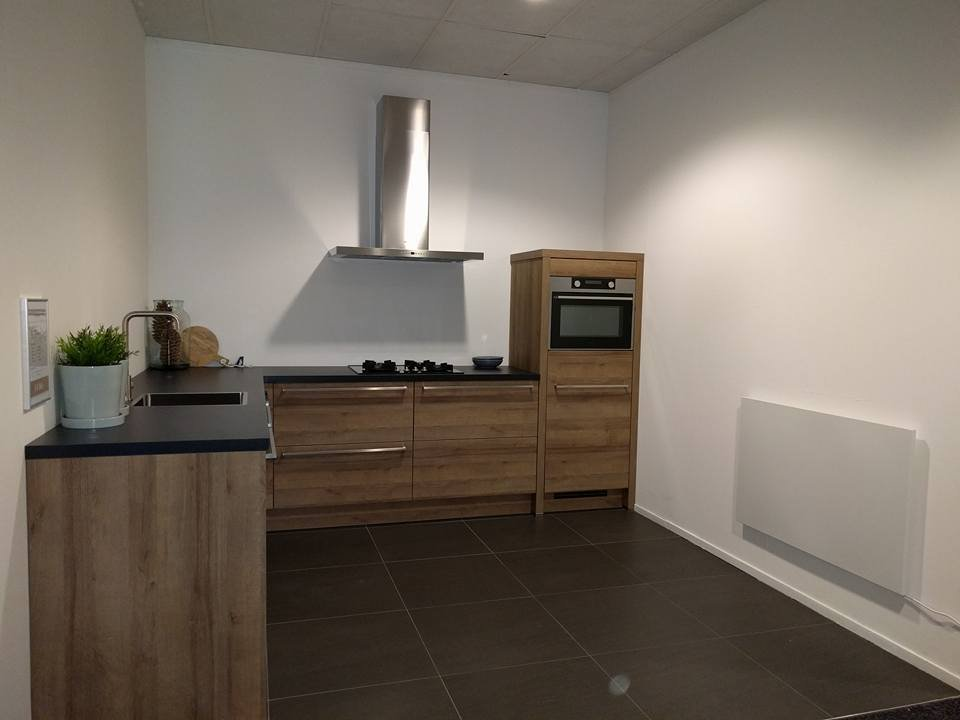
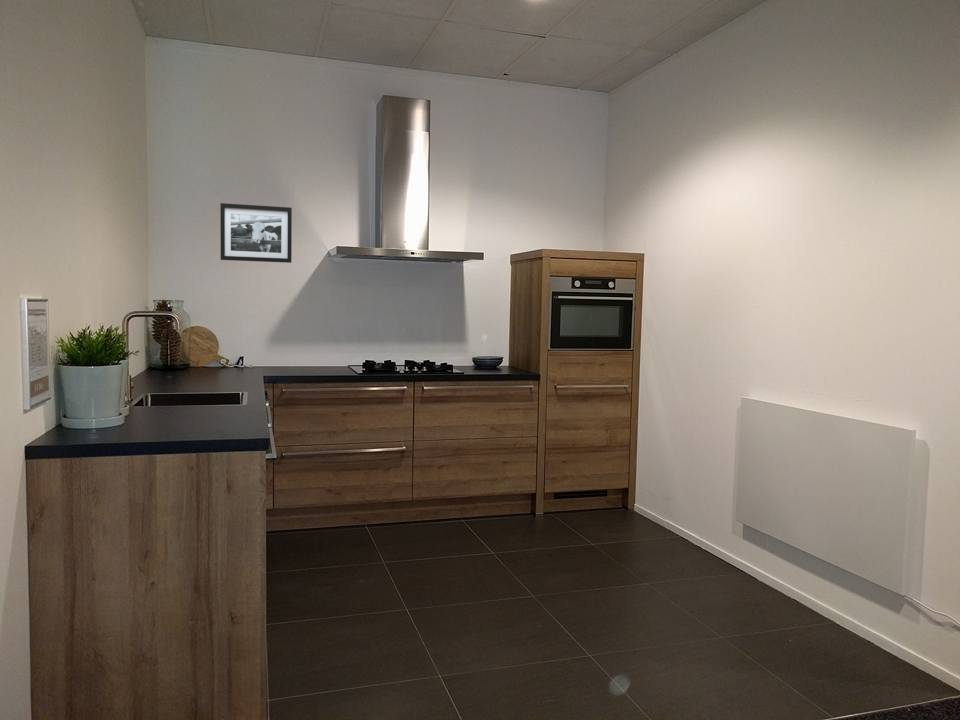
+ picture frame (256, 233)
